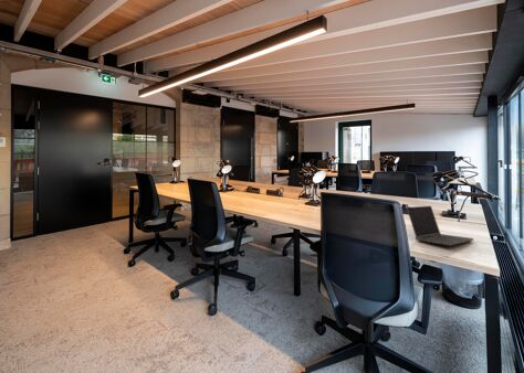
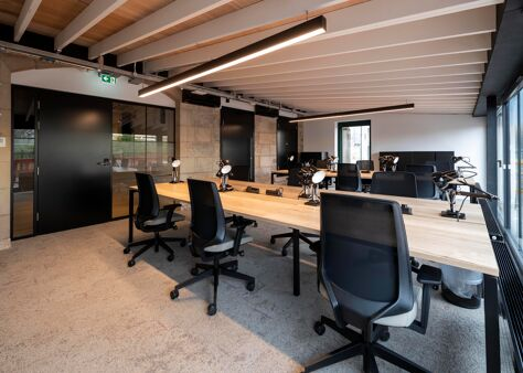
- laptop computer (437, 224)
